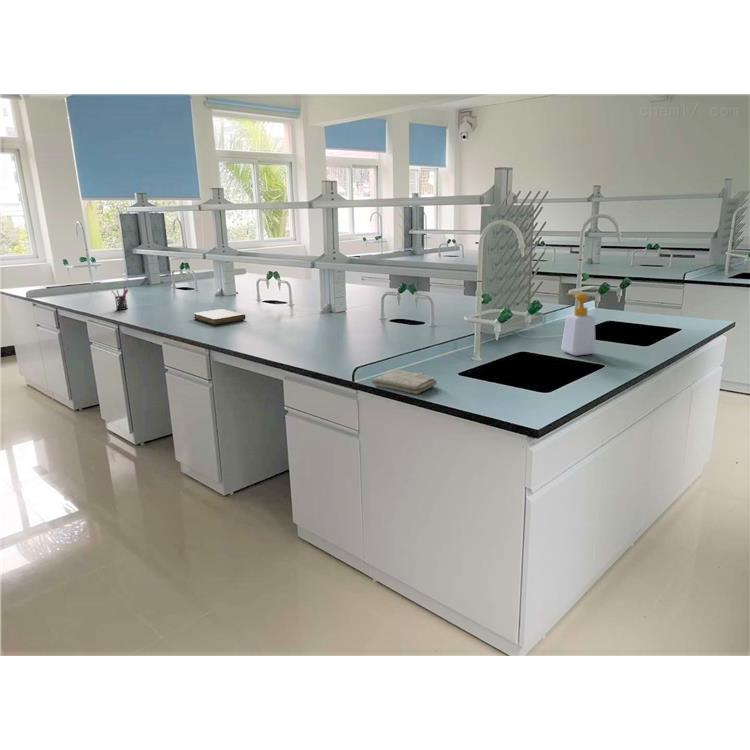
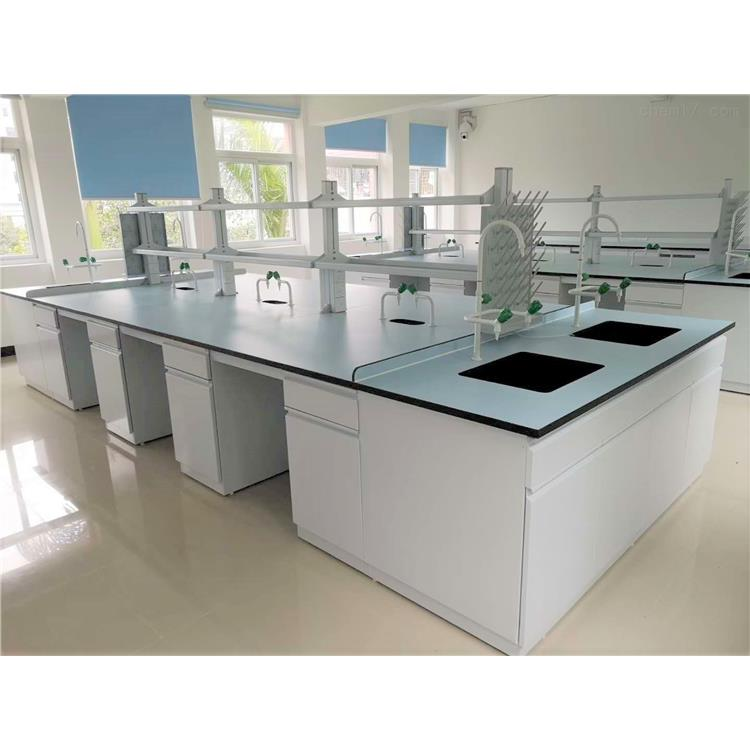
- pen holder (120, 297)
- notebook (219, 316)
- washcloth (404, 380)
- soap bottle (576, 322)
